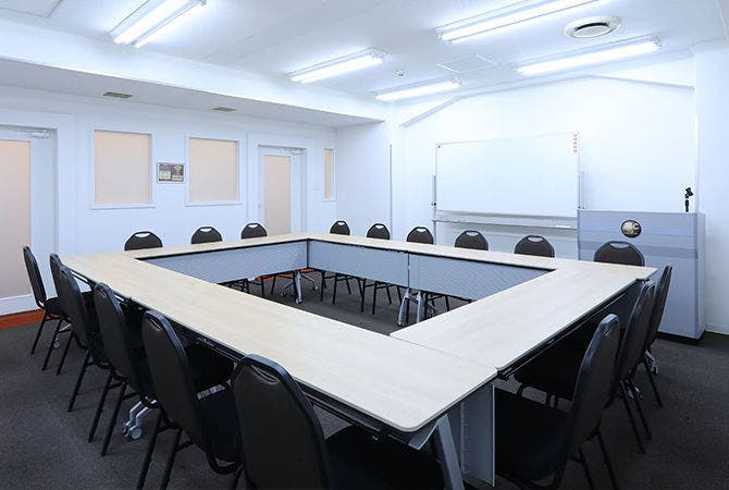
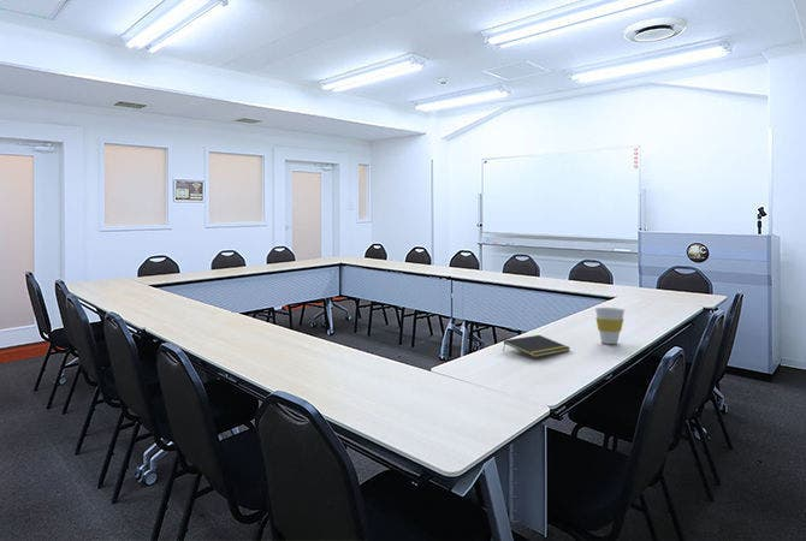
+ cup (609, 326)
+ notepad (537, 345)
